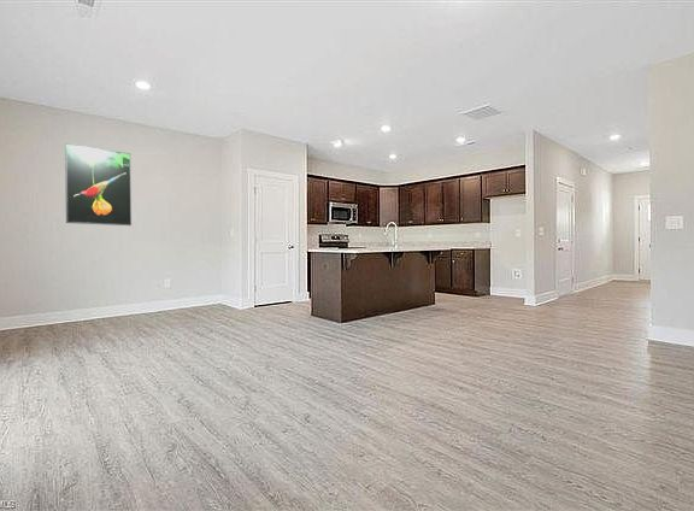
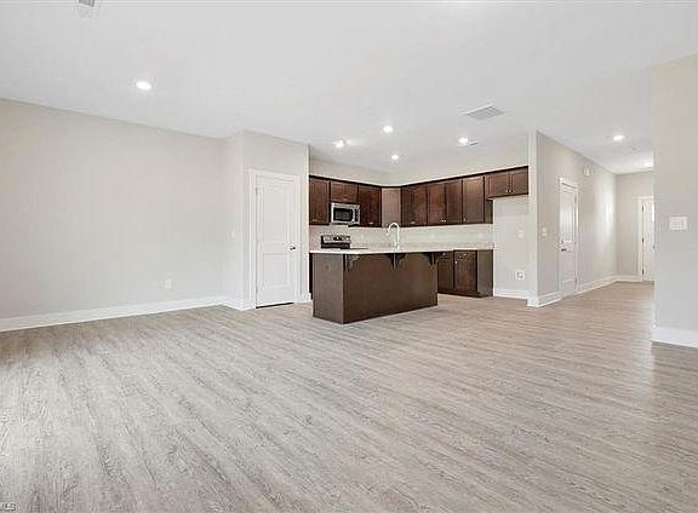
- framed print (99, 186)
